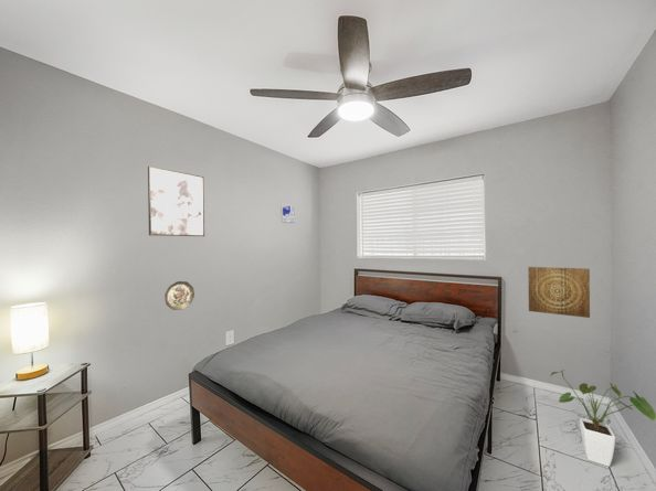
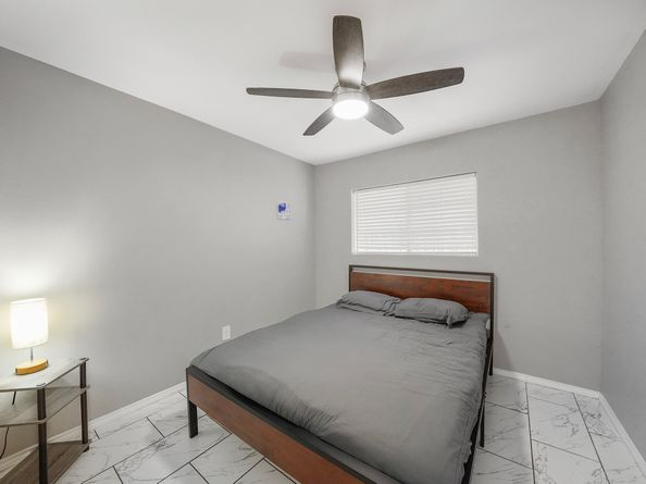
- wall art (557, 290)
- wall art (178, 203)
- house plant (599, 423)
- decorative plate (179, 295)
